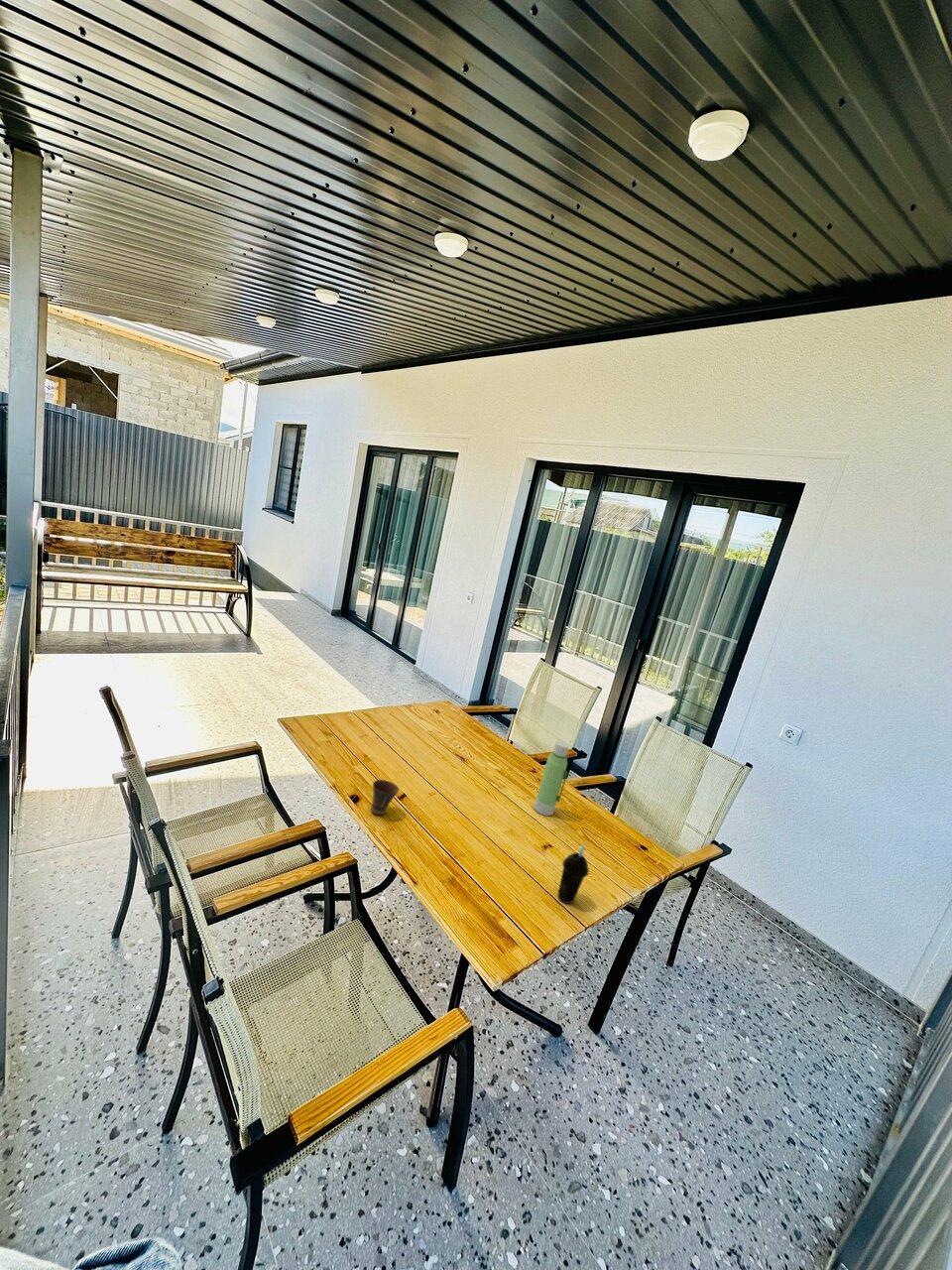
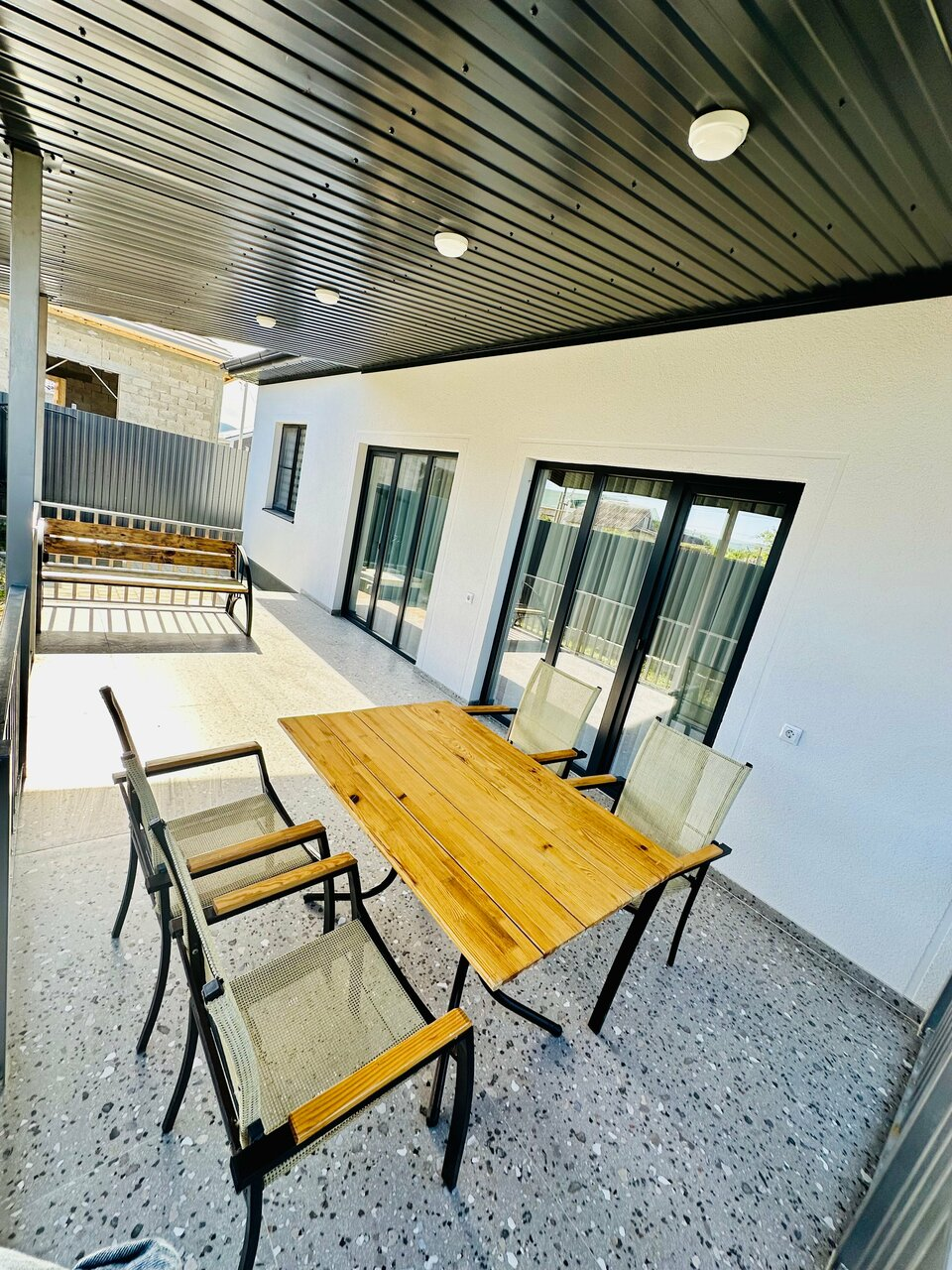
- cup (573, 872)
- water bottle (553, 778)
- cup (383, 798)
